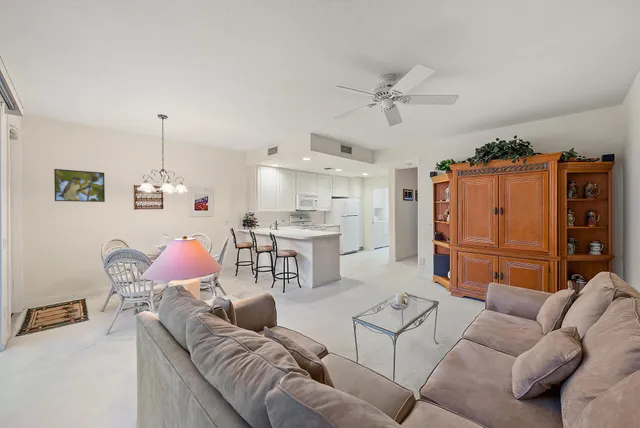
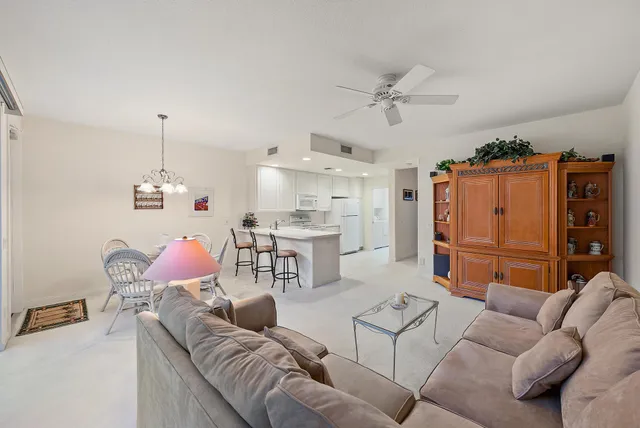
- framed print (80, 186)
